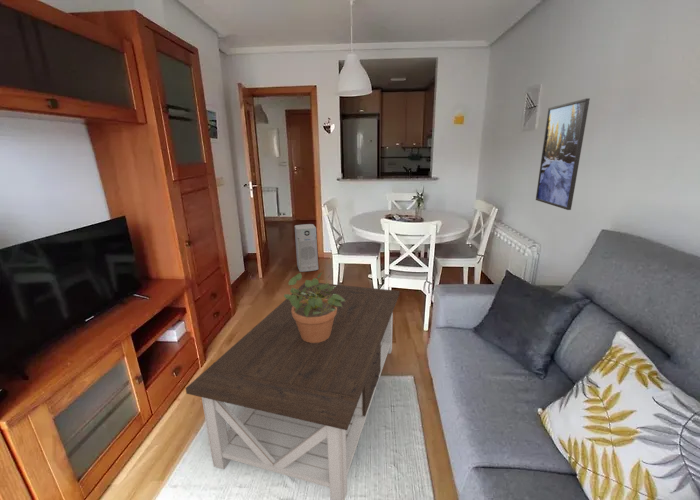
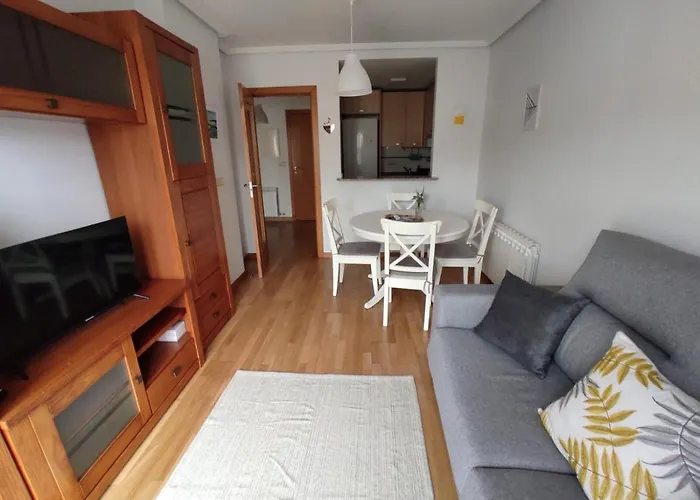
- potted plant (317, 309)
- coffee table (320, 362)
- air purifier (306, 247)
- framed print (559, 156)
